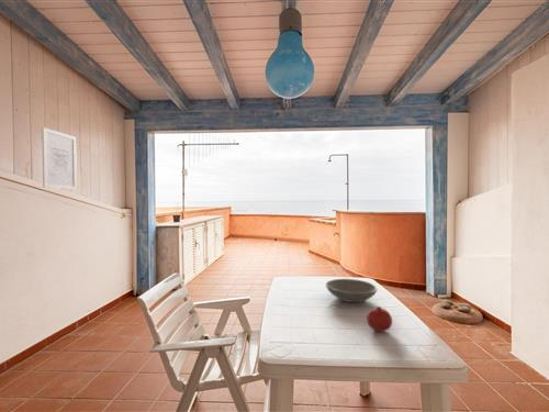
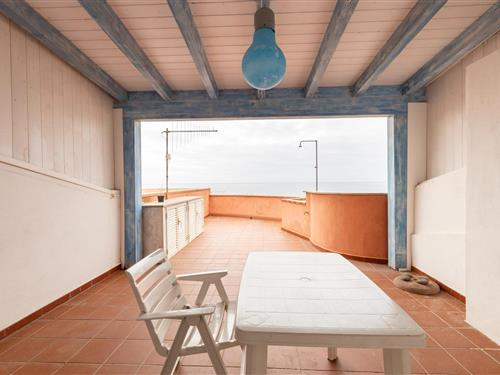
- fruit (379, 319)
- wall art (60, 160)
- bowl (350, 291)
